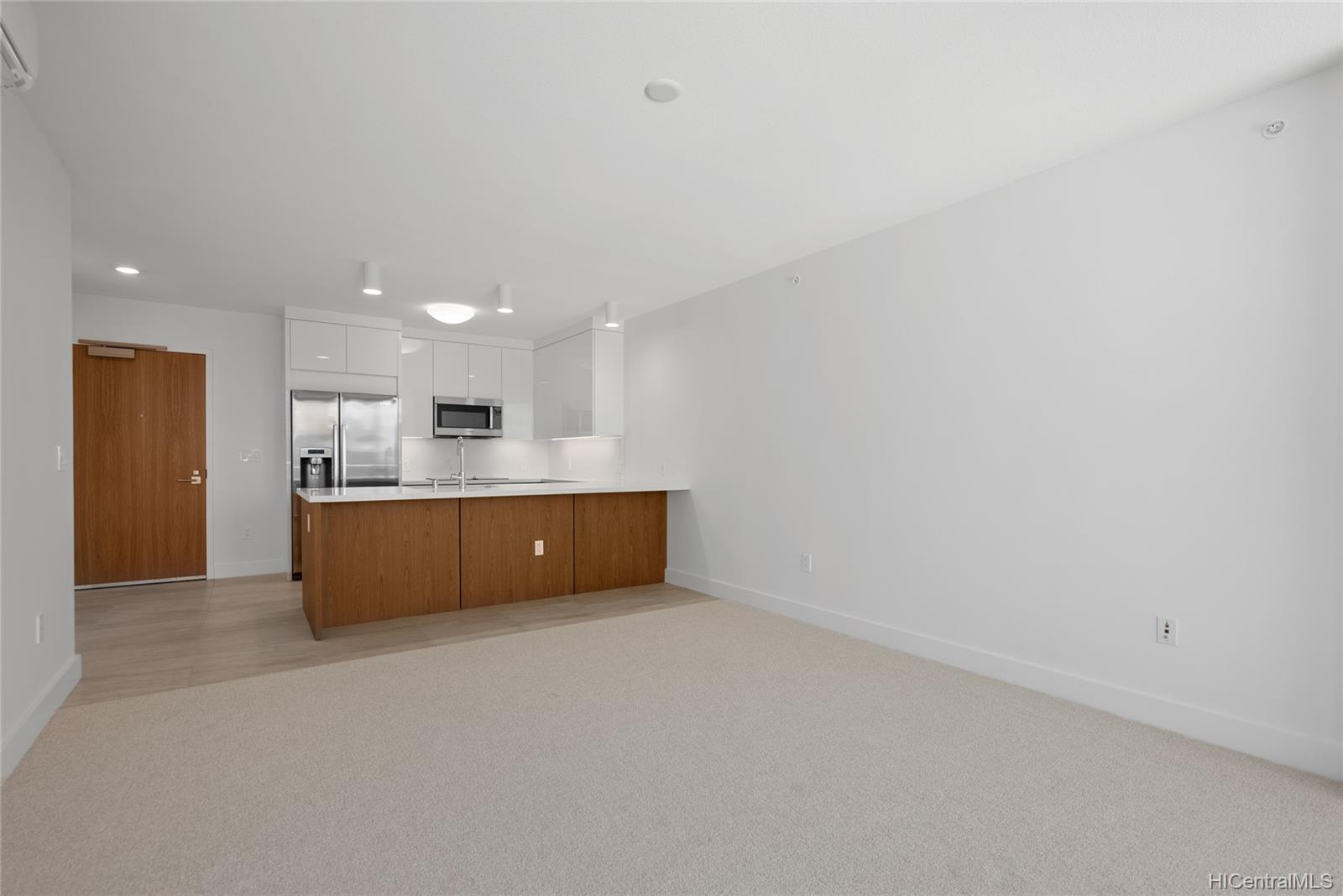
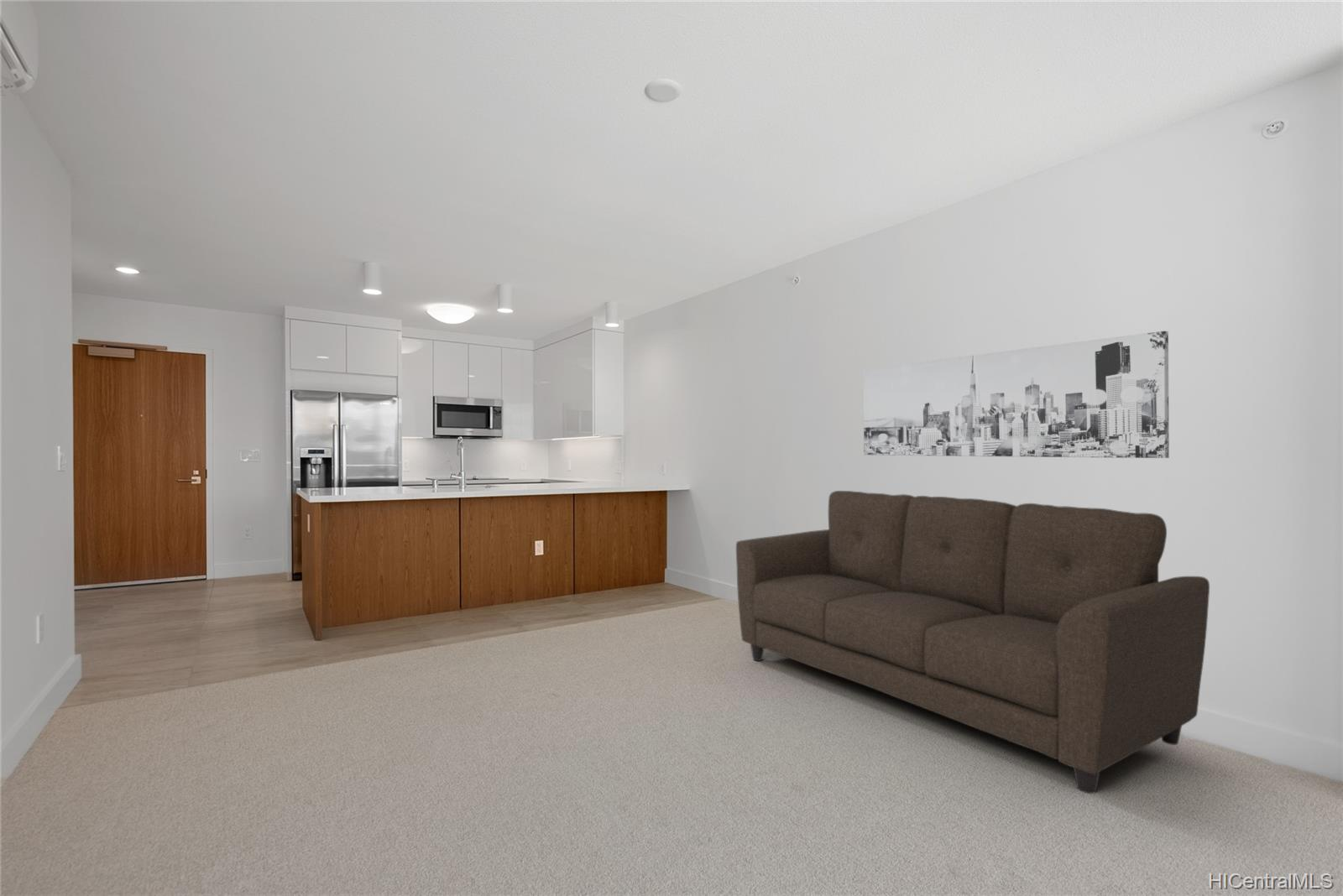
+ sofa (928, 597)
+ wall art (986, 405)
